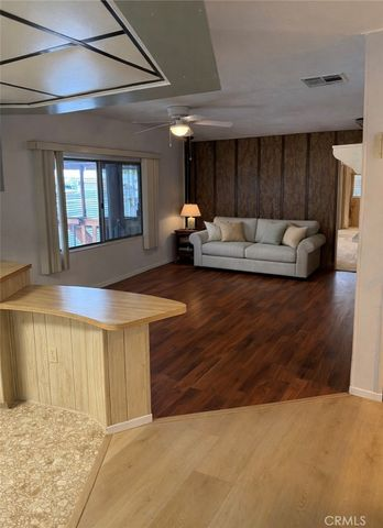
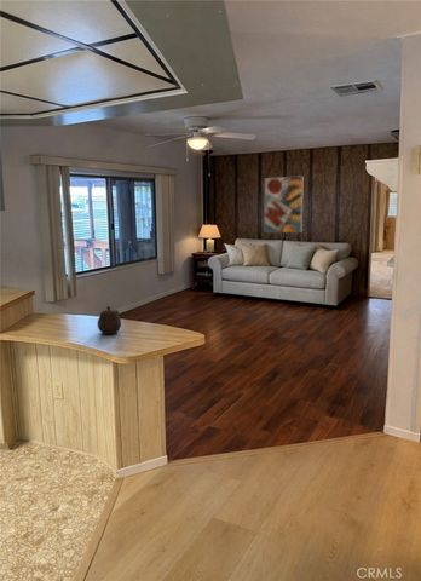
+ teapot (109, 318)
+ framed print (283, 205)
